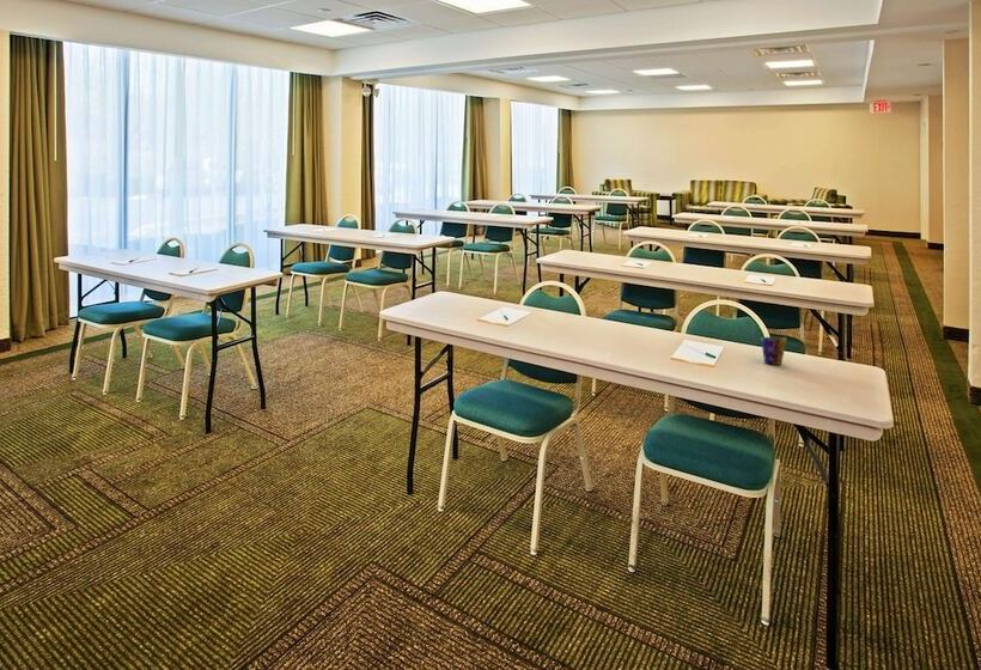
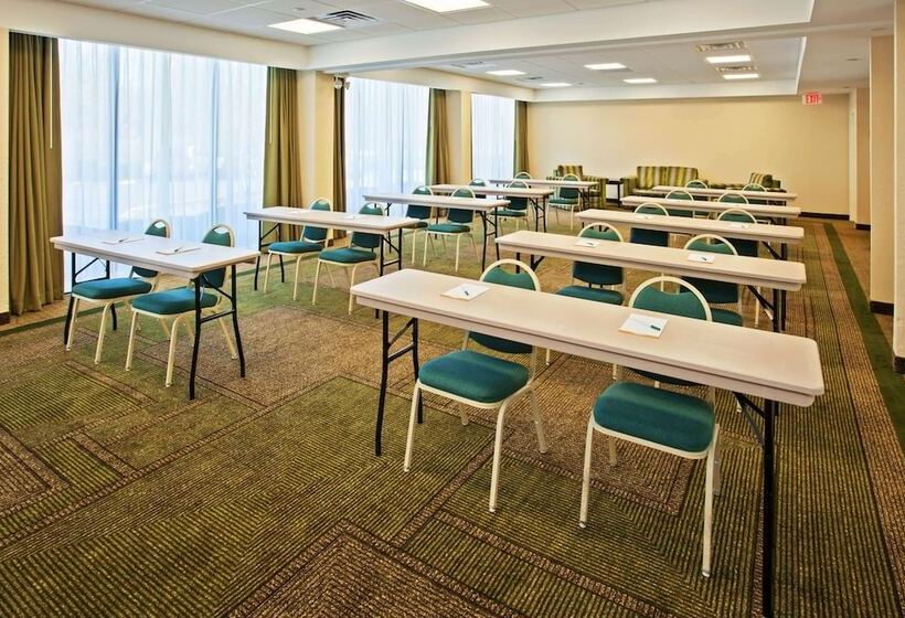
- cup (773, 351)
